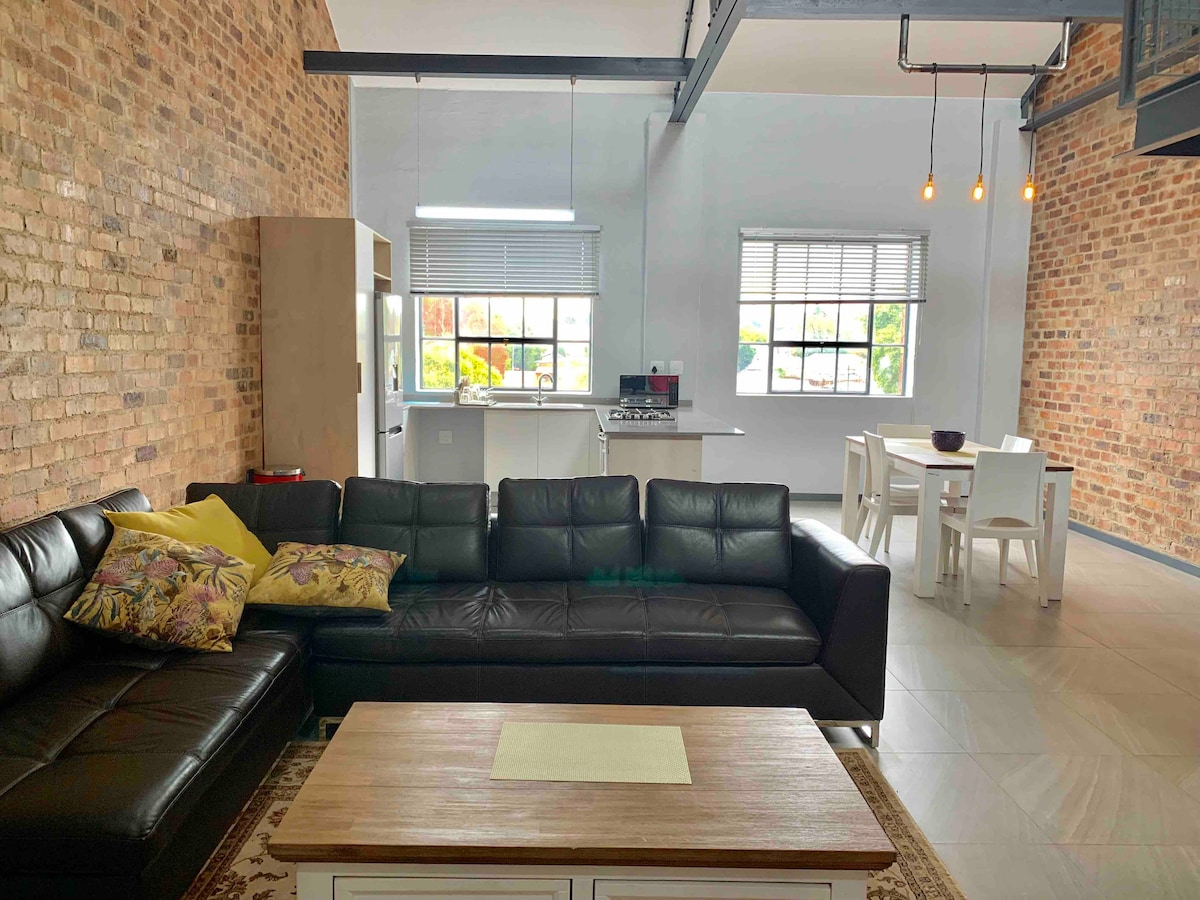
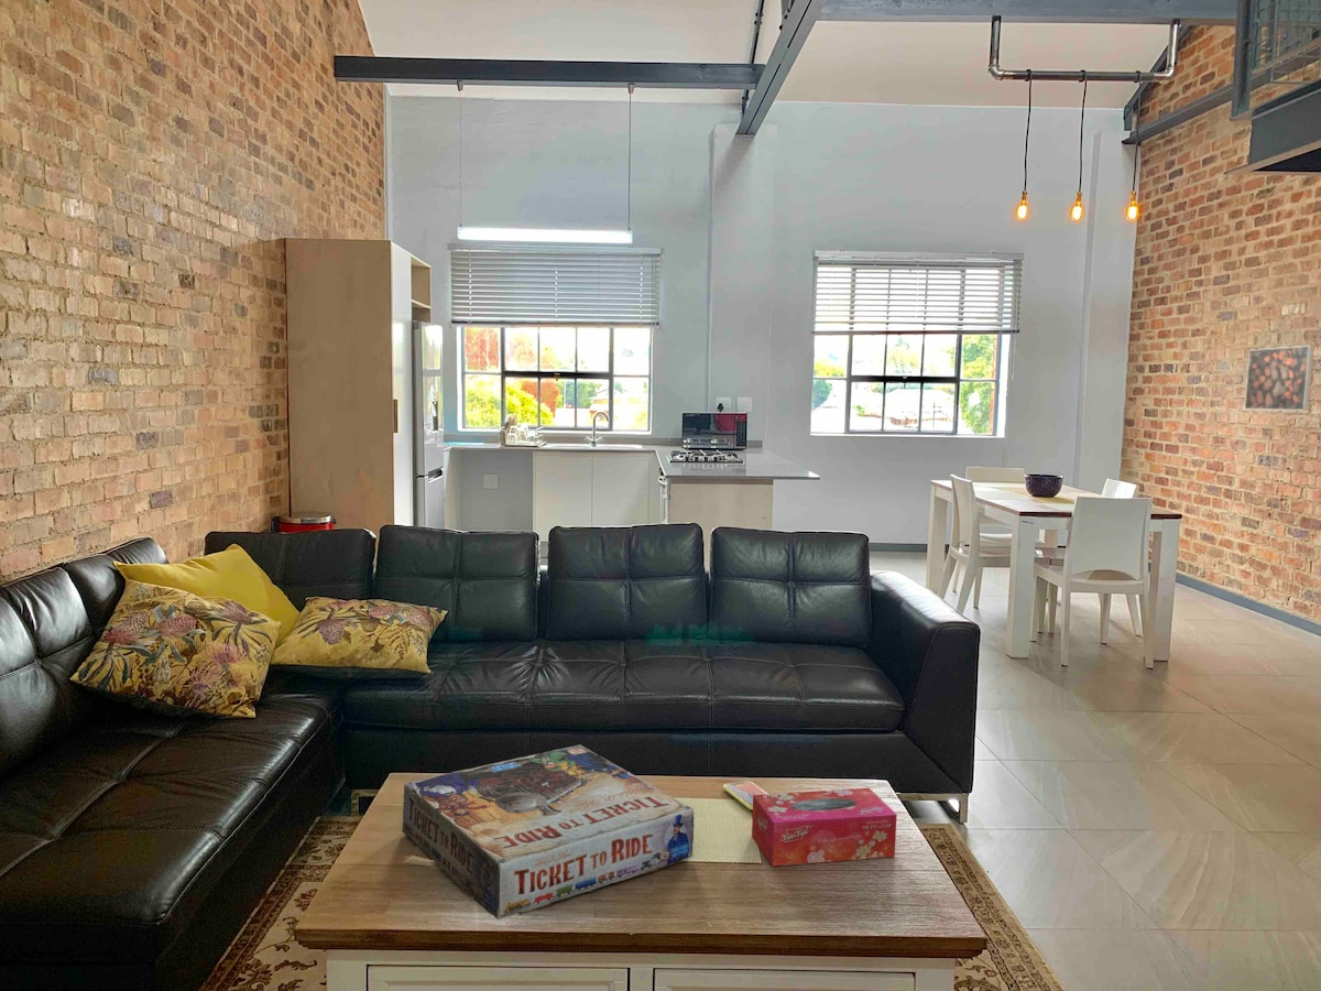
+ tissue box (822, 825)
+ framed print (1277, 379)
+ board game (544, 819)
+ smartphone (750, 795)
